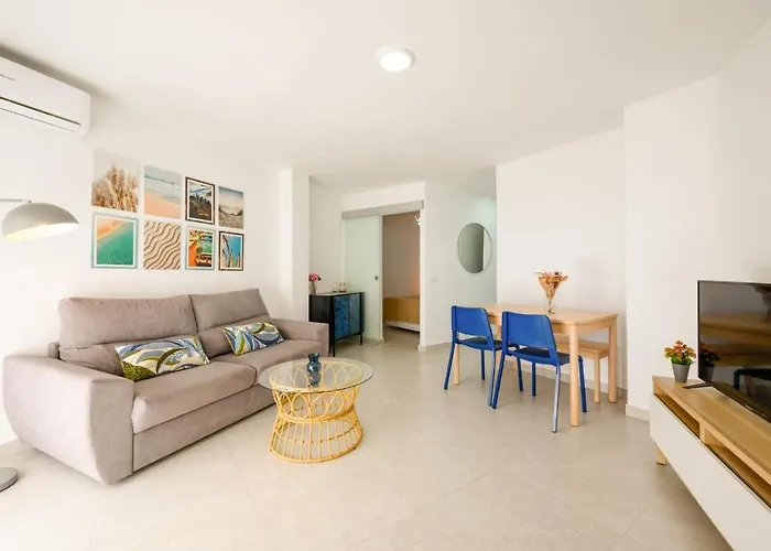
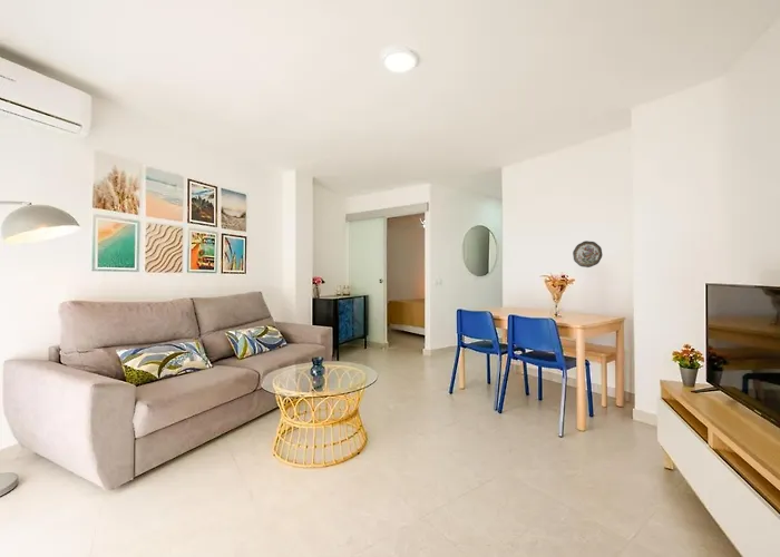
+ decorative plate (587, 254)
